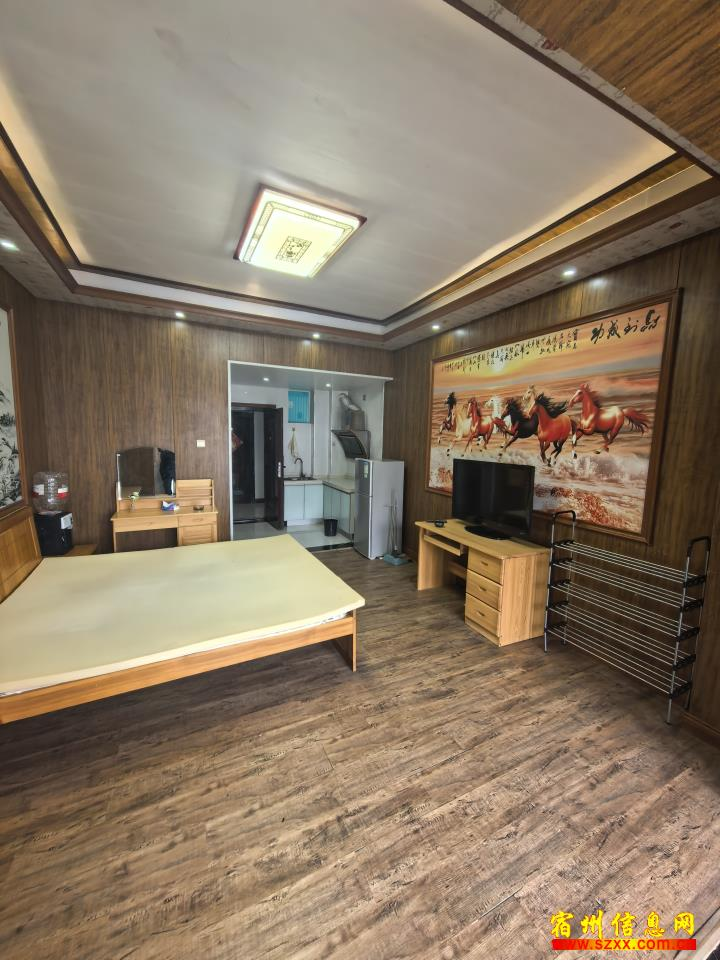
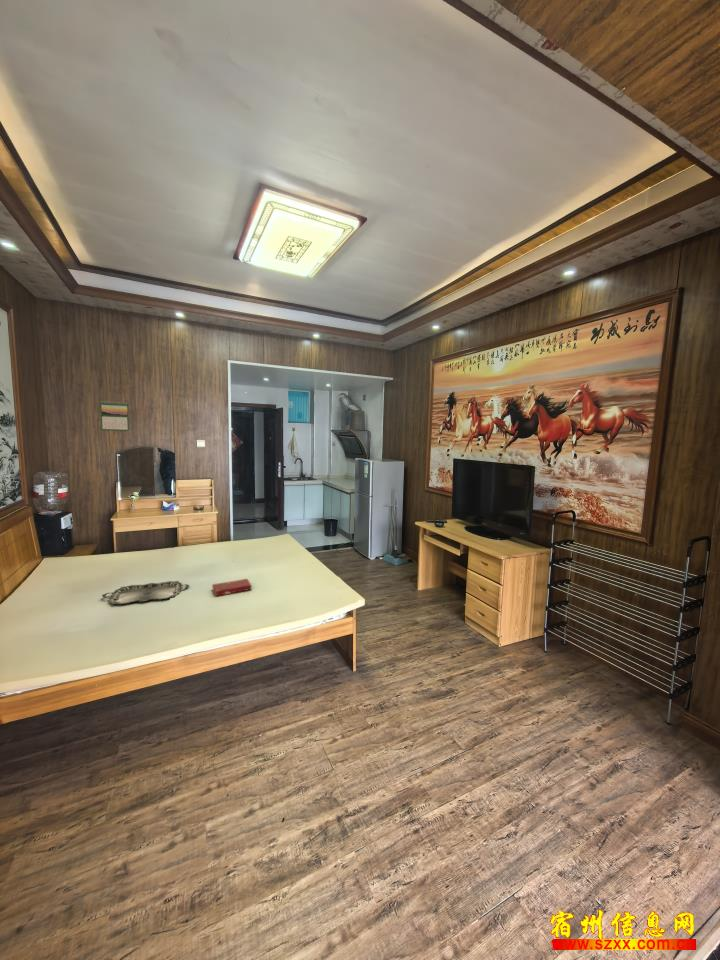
+ serving tray (147, 591)
+ book (232, 586)
+ calendar (114, 416)
